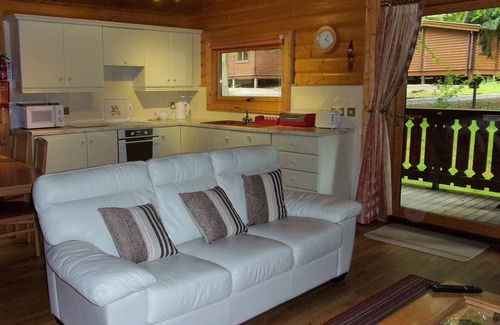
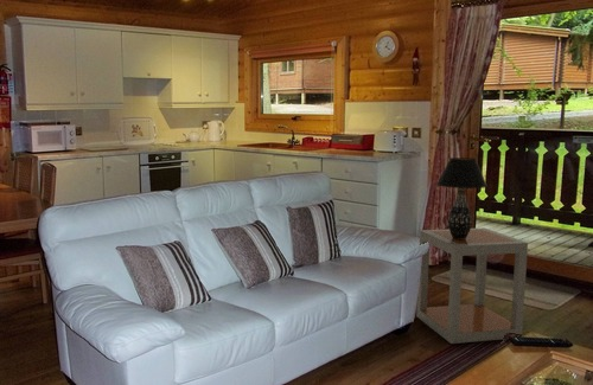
+ table lamp (460, 198)
+ side table (476, 281)
